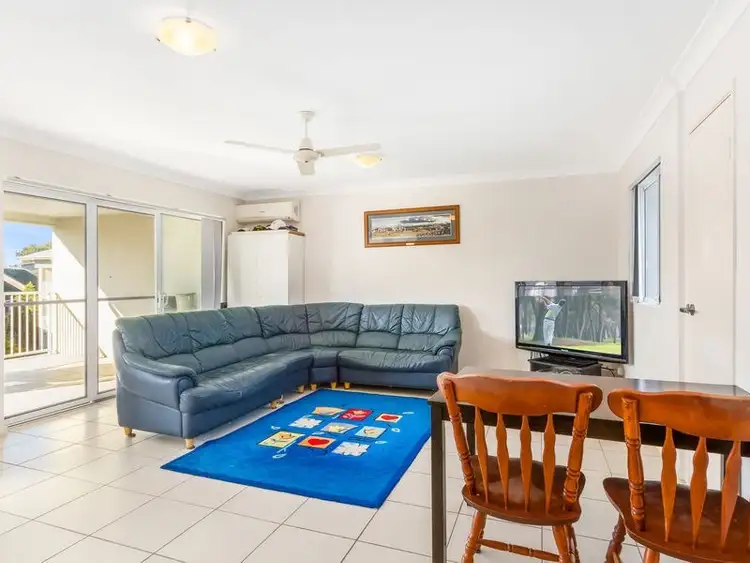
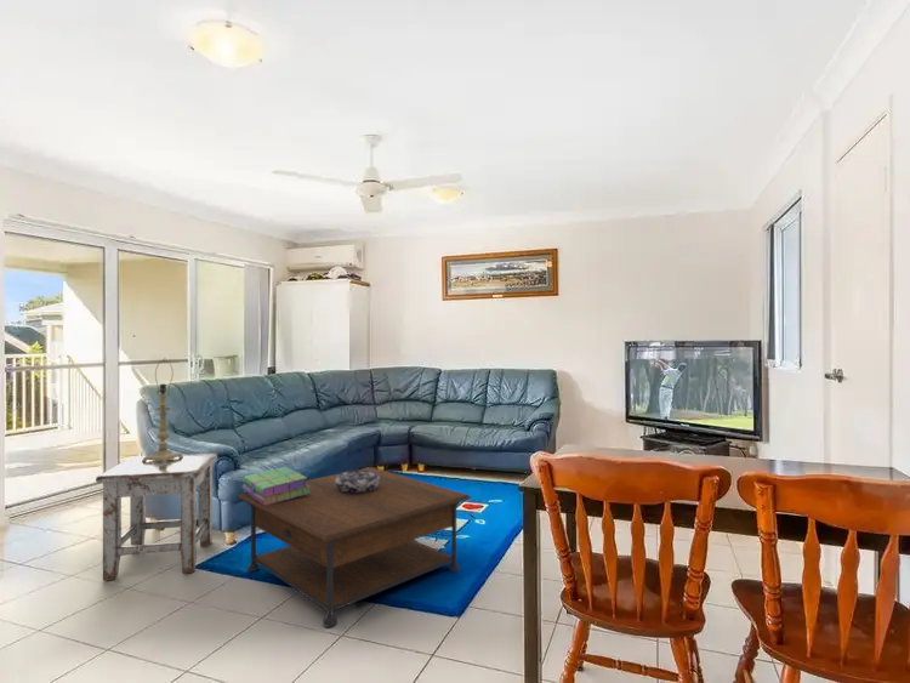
+ coffee table (353, 531)
+ stack of books (275, 485)
+ table lamp (163, 408)
+ decorative bowl (357, 480)
+ stool (161, 520)
